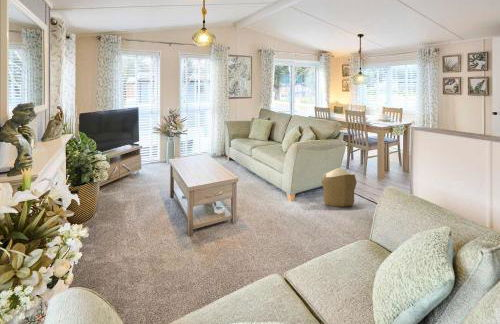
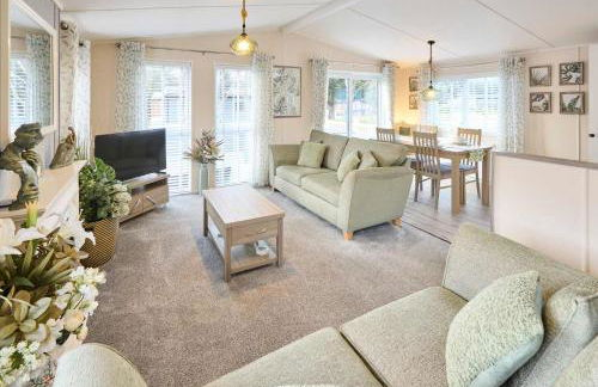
- pouf (338, 186)
